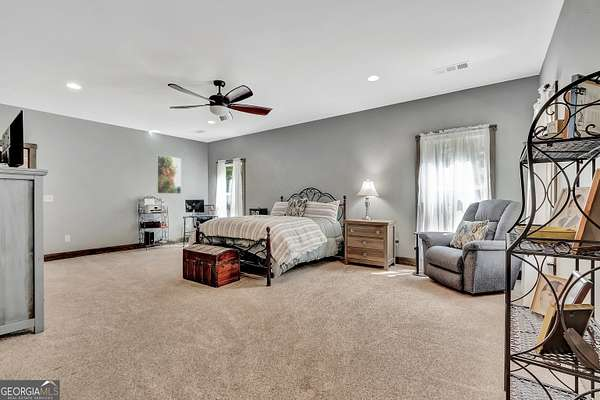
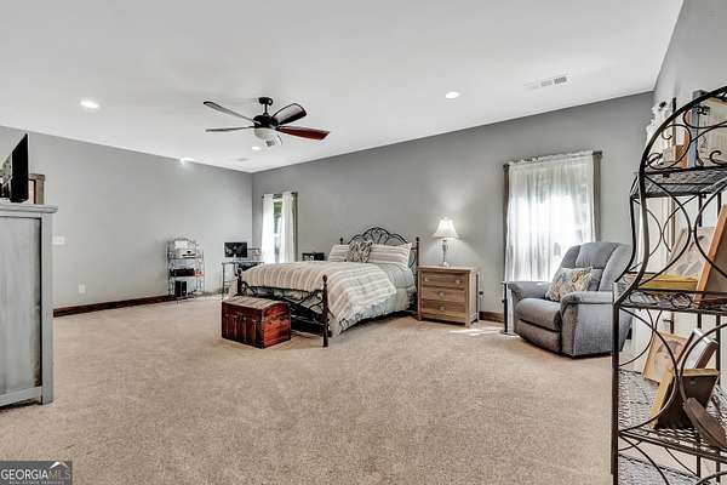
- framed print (169, 175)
